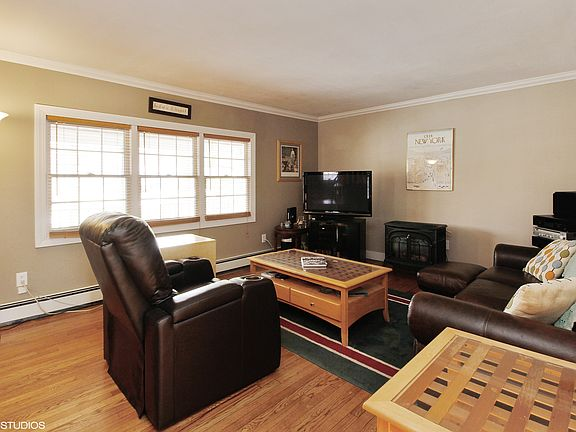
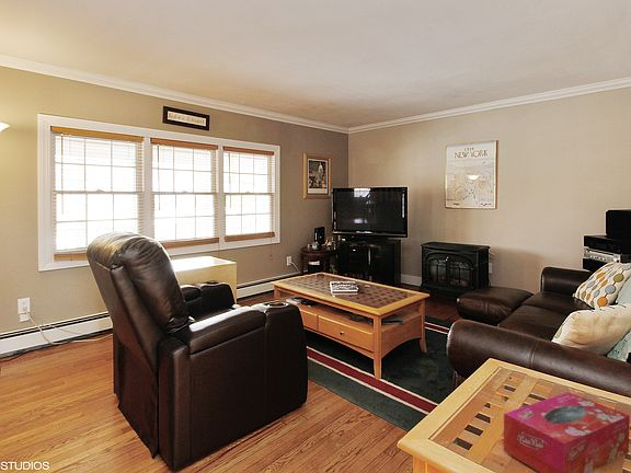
+ tissue box (565, 432)
